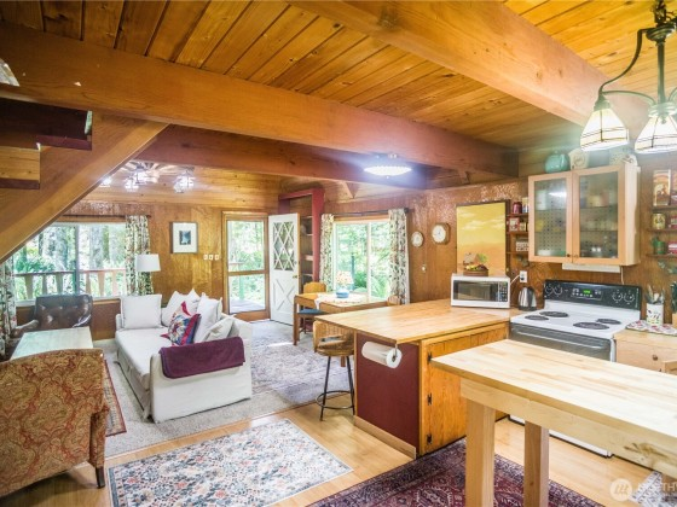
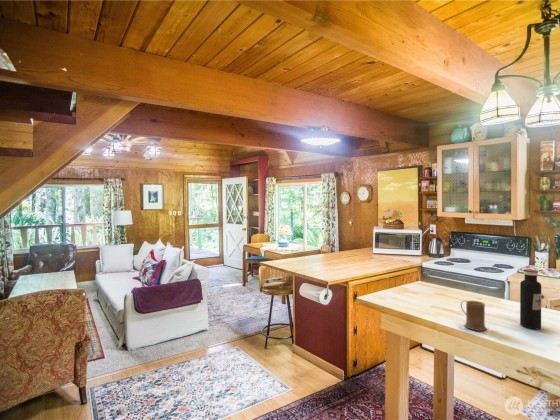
+ water bottle (530, 298)
+ mug (472, 314)
